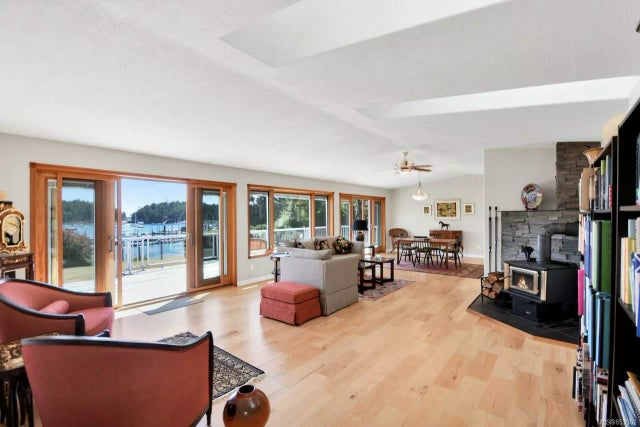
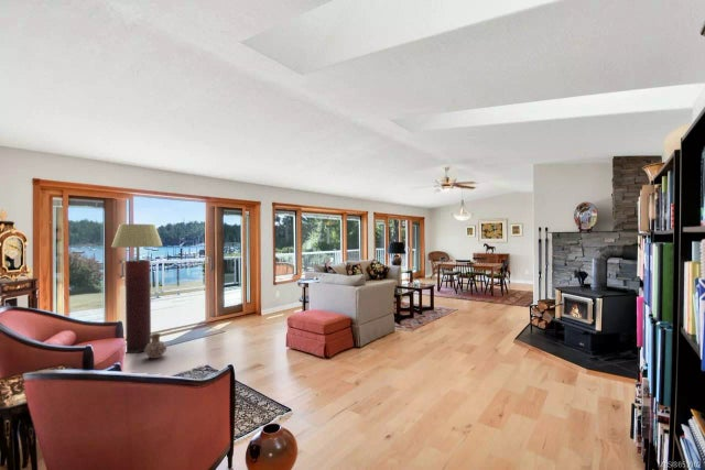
+ ceramic jug (155, 346)
+ floor lamp (138, 286)
